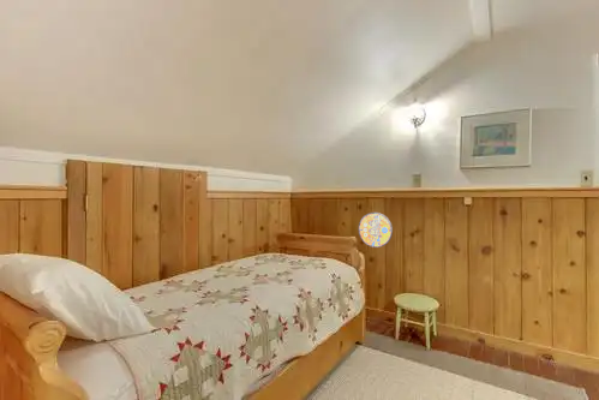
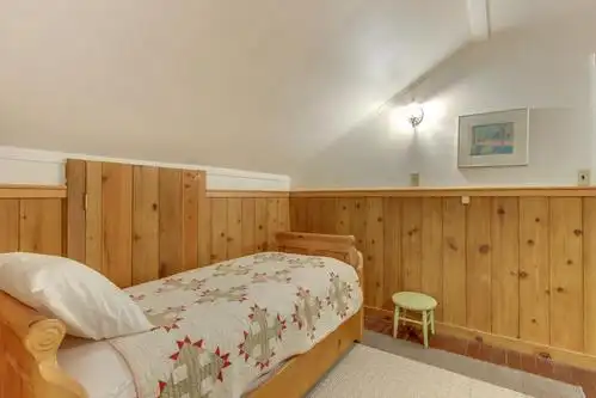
- manhole cover (375, 229)
